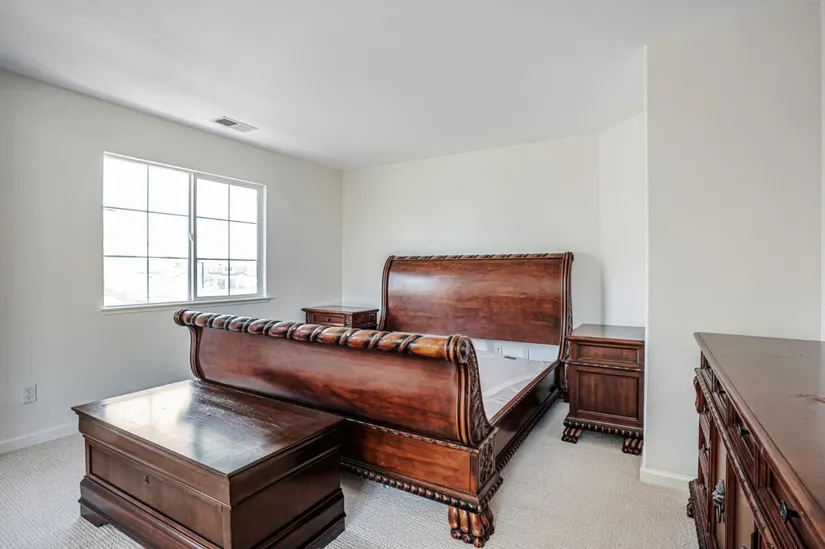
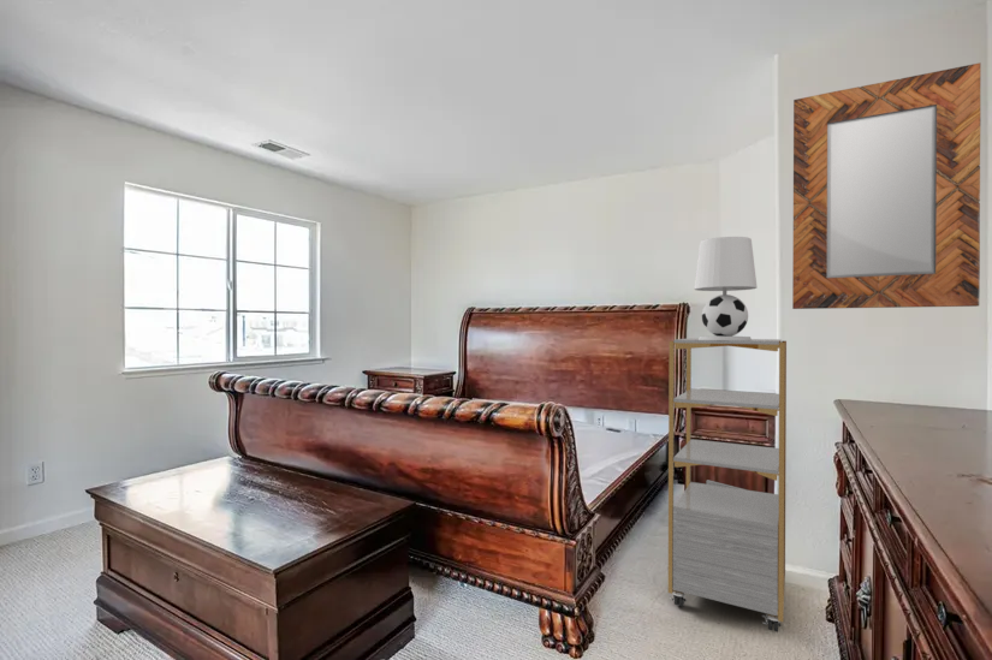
+ home mirror (879, 196)
+ shelving unit (730, 465)
+ table lamp (724, 290)
